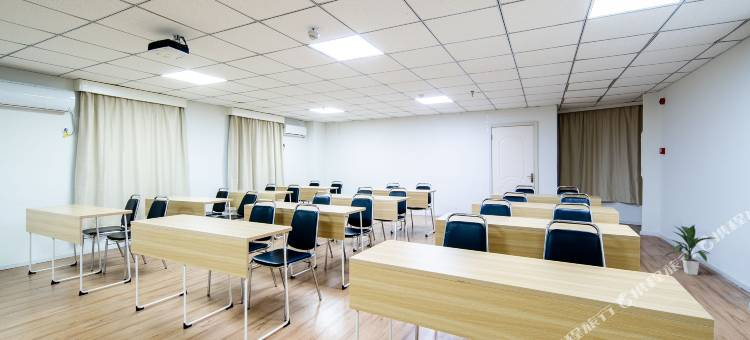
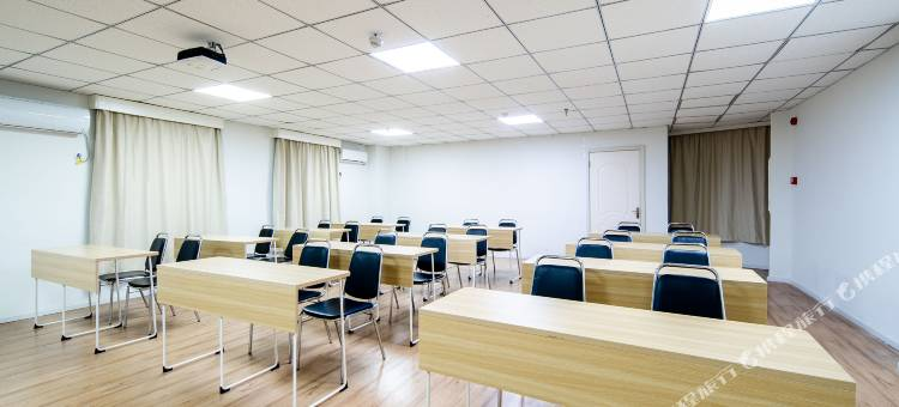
- indoor plant (687, 248)
